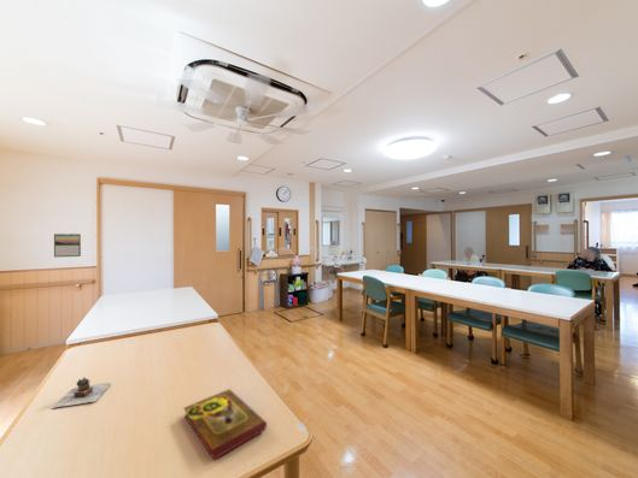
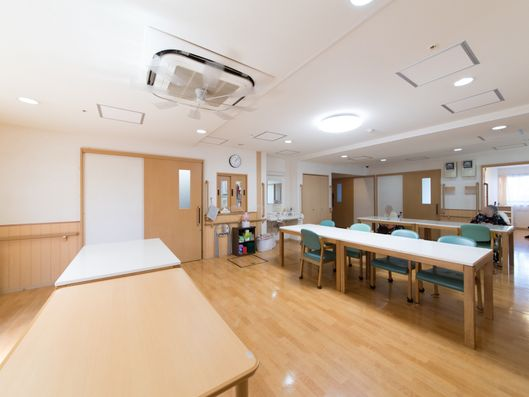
- teapot (83, 385)
- calendar (68, 244)
- book (223, 418)
